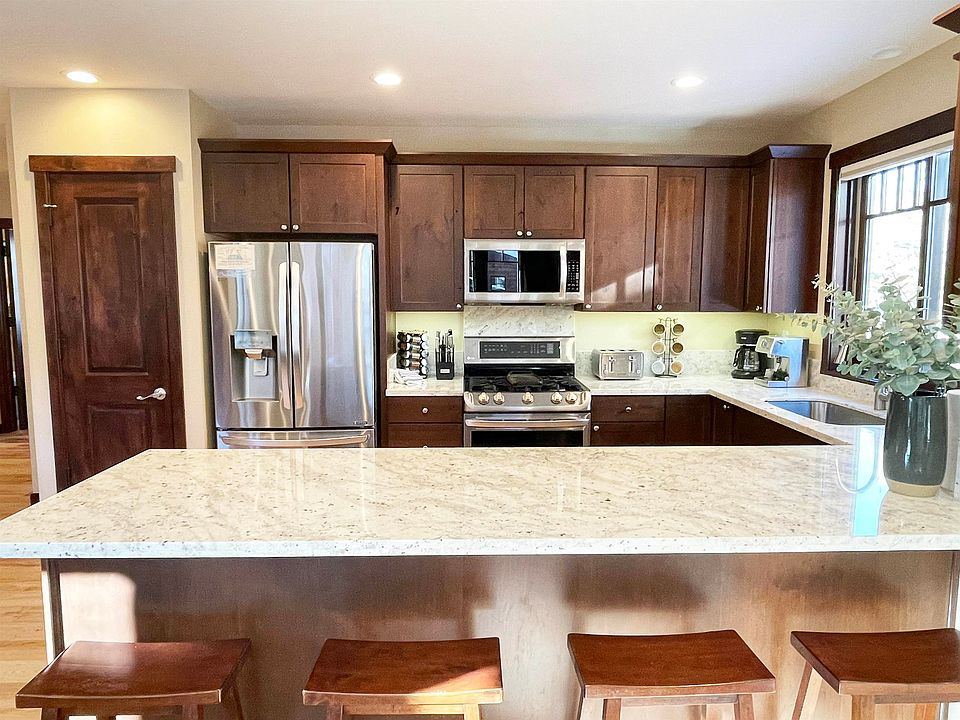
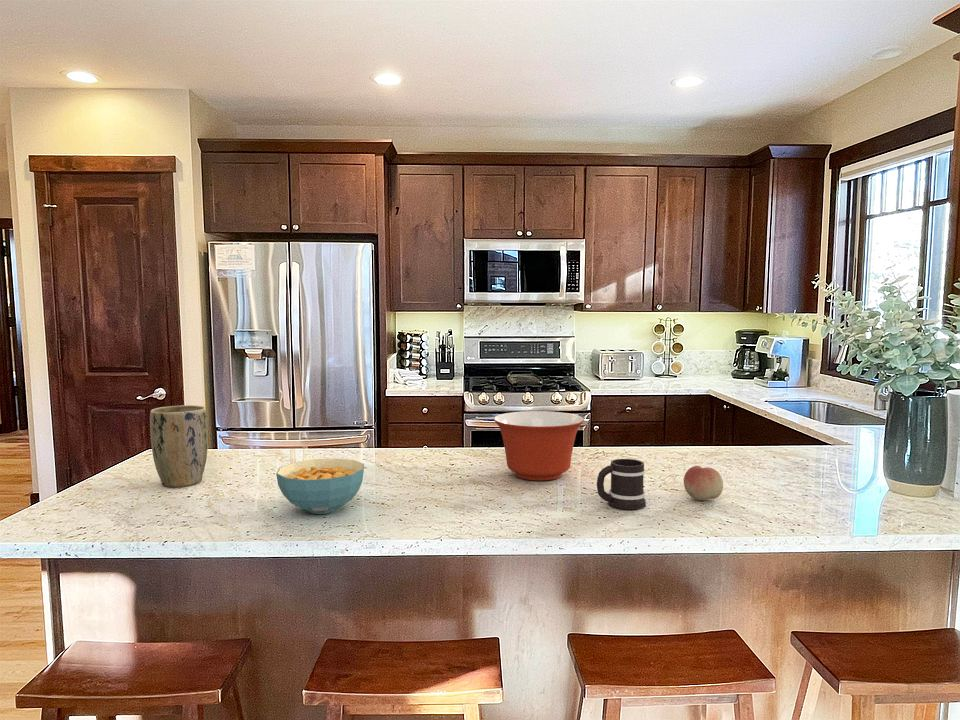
+ mixing bowl (538, 446)
+ cereal bowl (321, 489)
+ fruit (702, 482)
+ plant pot (179, 445)
+ mug (620, 483)
